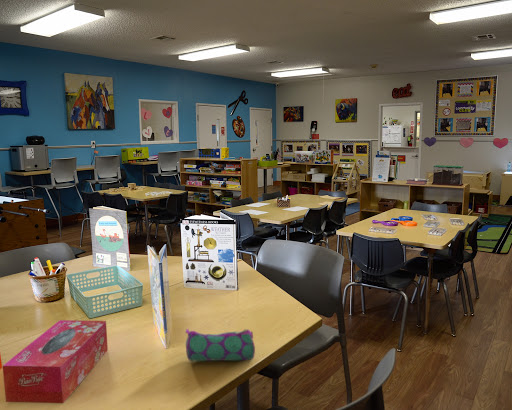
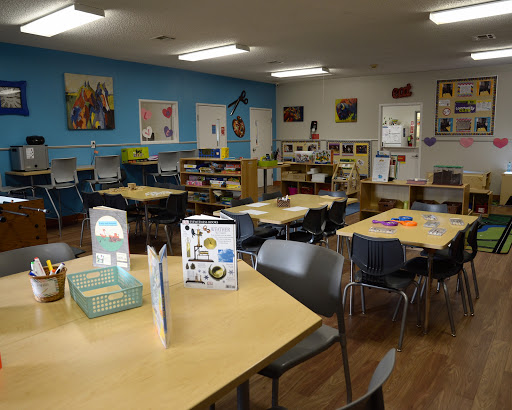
- tissue box (61, 357)
- pencil case (220, 344)
